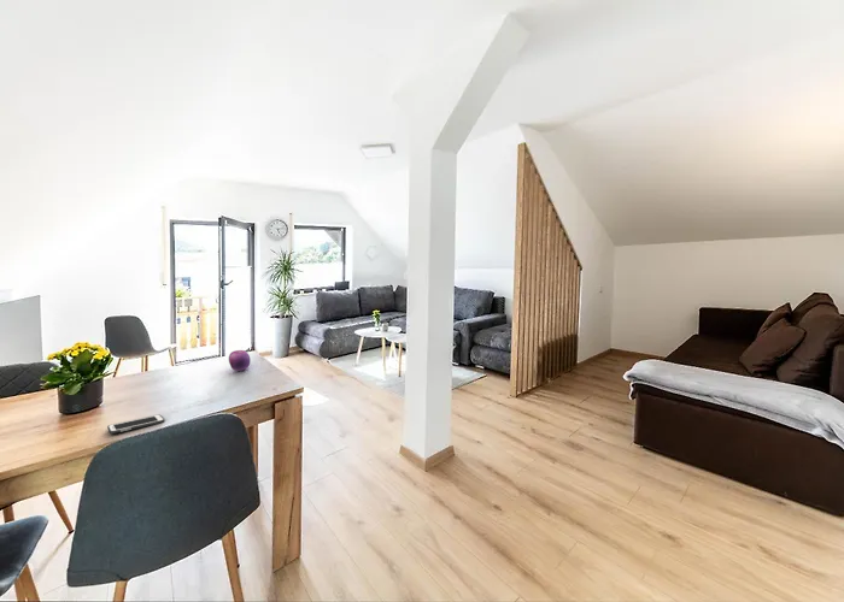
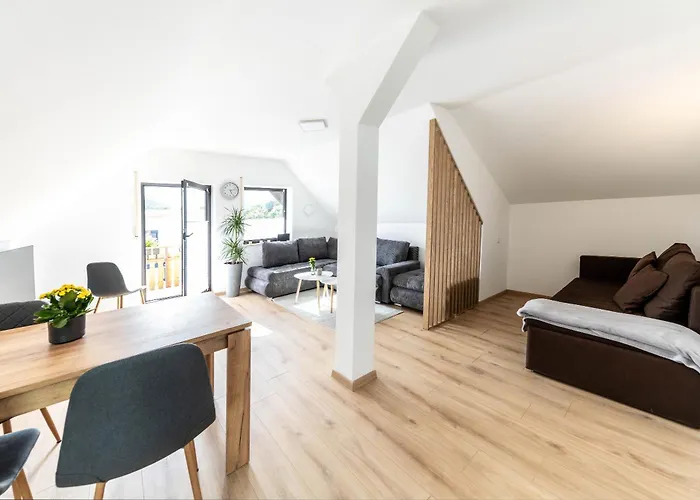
- fruit (239, 360)
- cell phone (136, 423)
